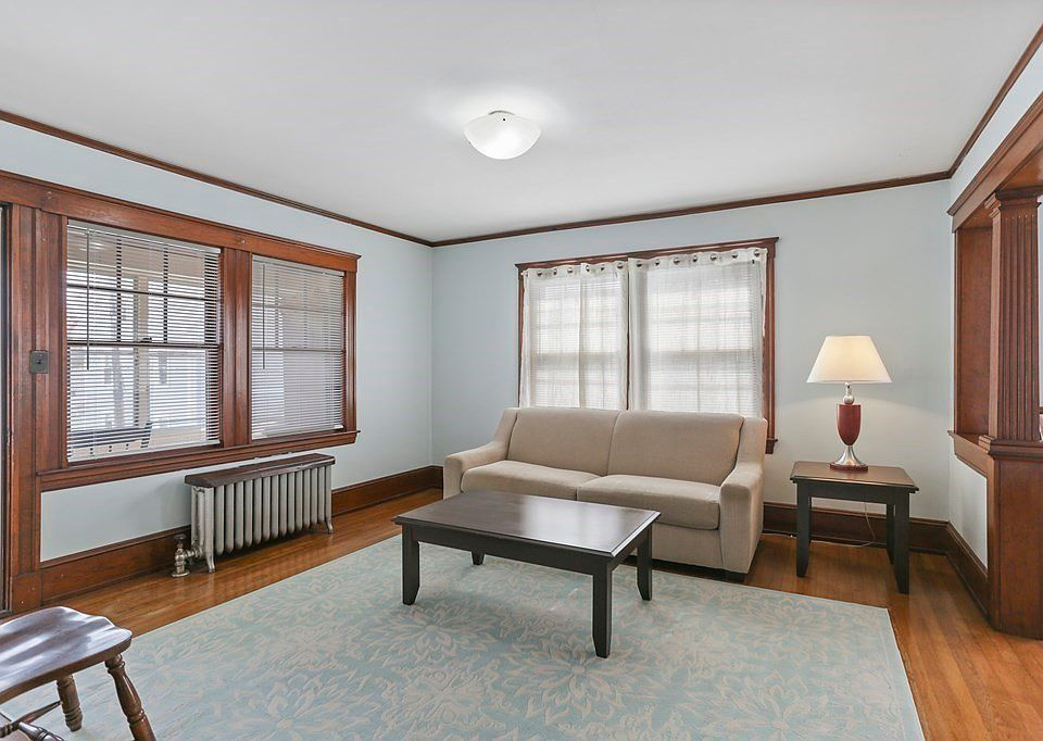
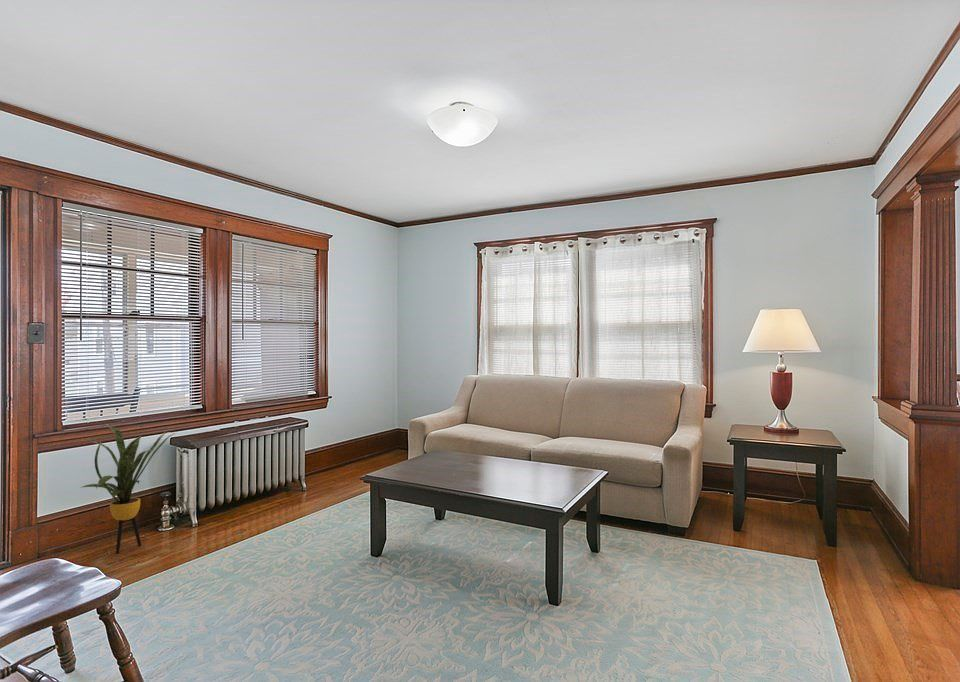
+ house plant (128, 485)
